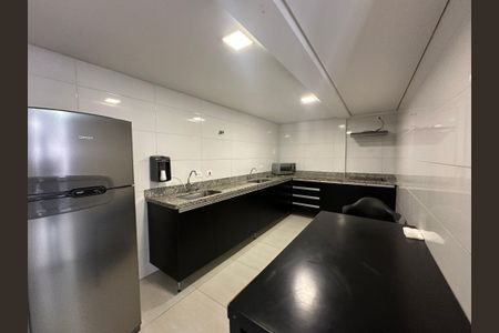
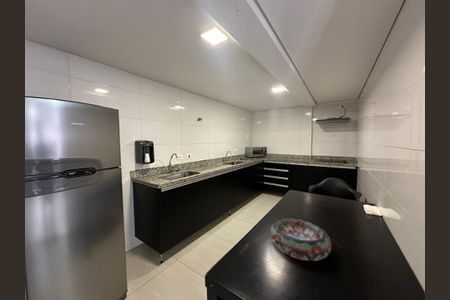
+ decorative bowl (298, 237)
